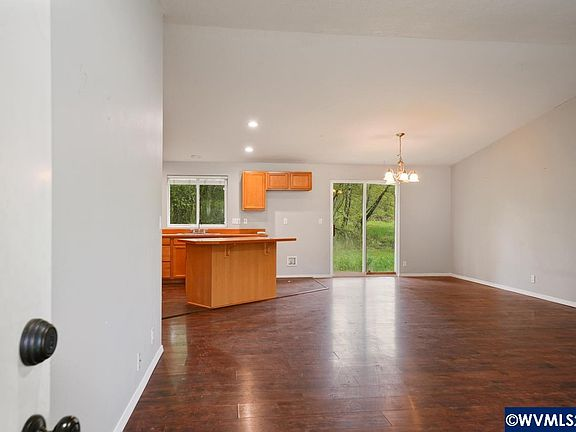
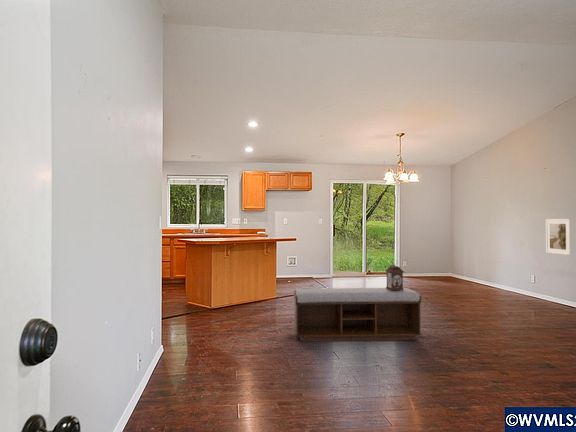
+ bench (355, 313)
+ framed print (557, 236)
+ lantern (394, 274)
